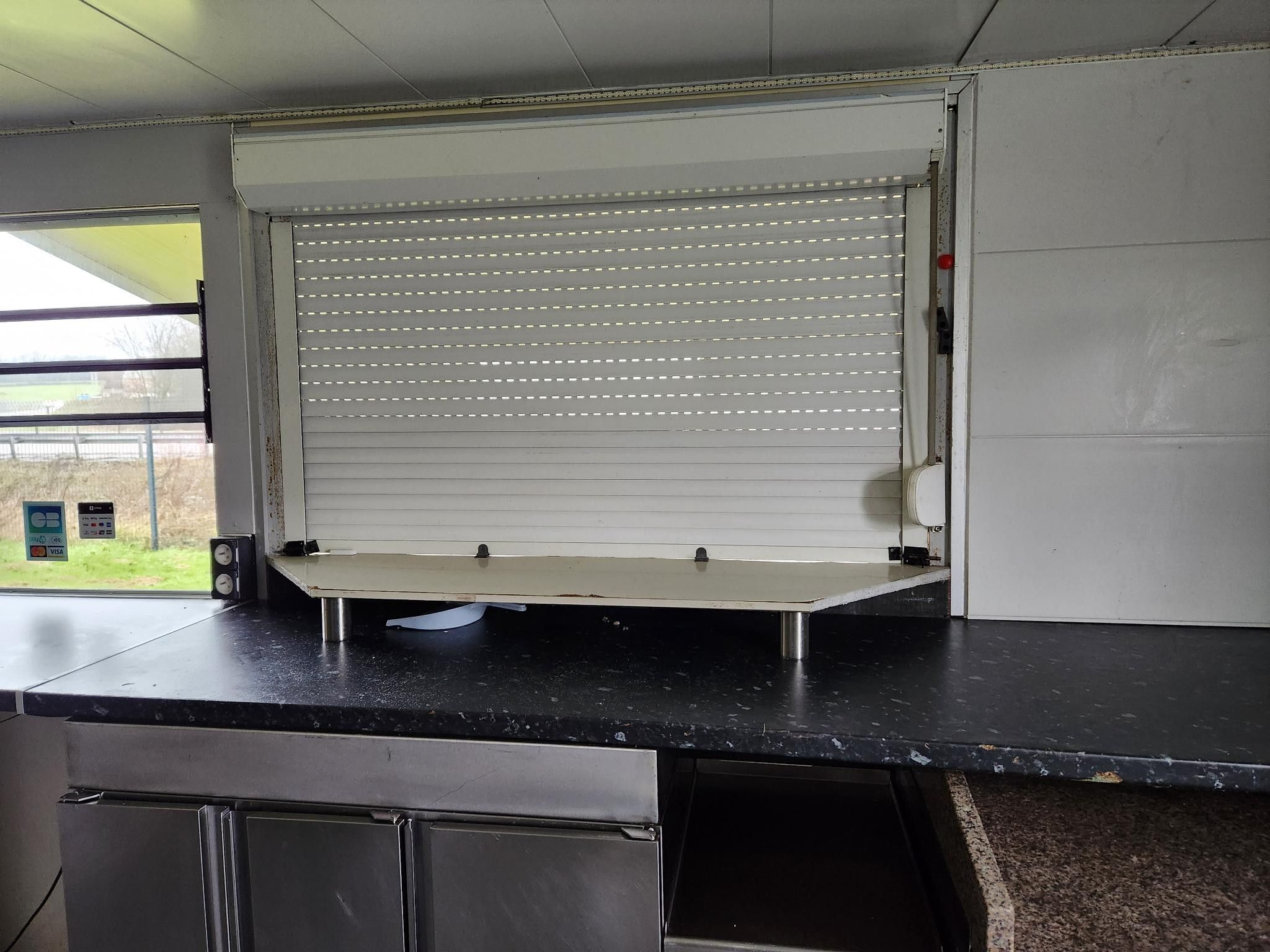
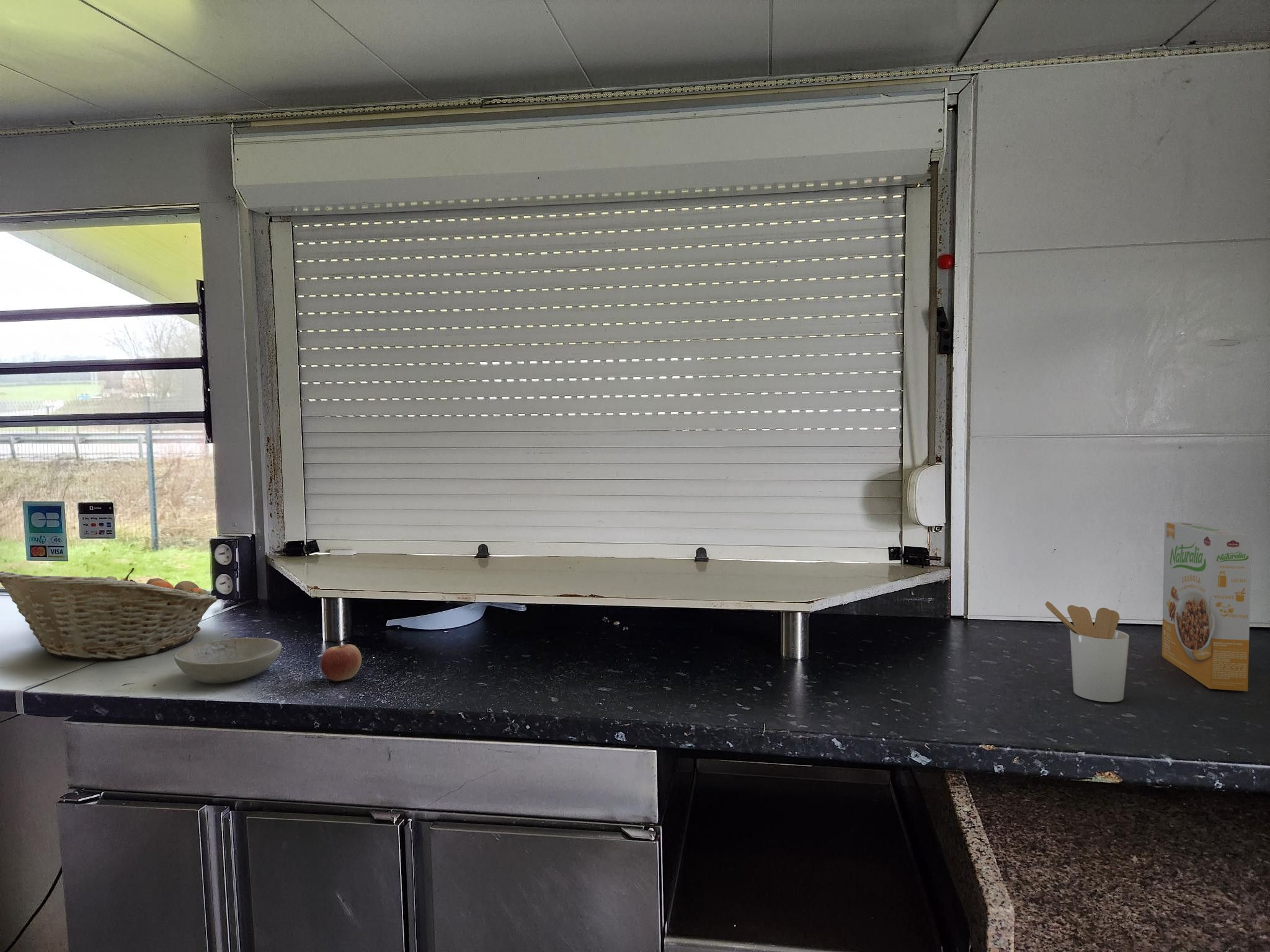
+ utensil holder (1083, 648)
+ fruit basket (110, 604)
+ bowl (229, 661)
+ cereal box (1203, 601)
+ apple (341, 659)
